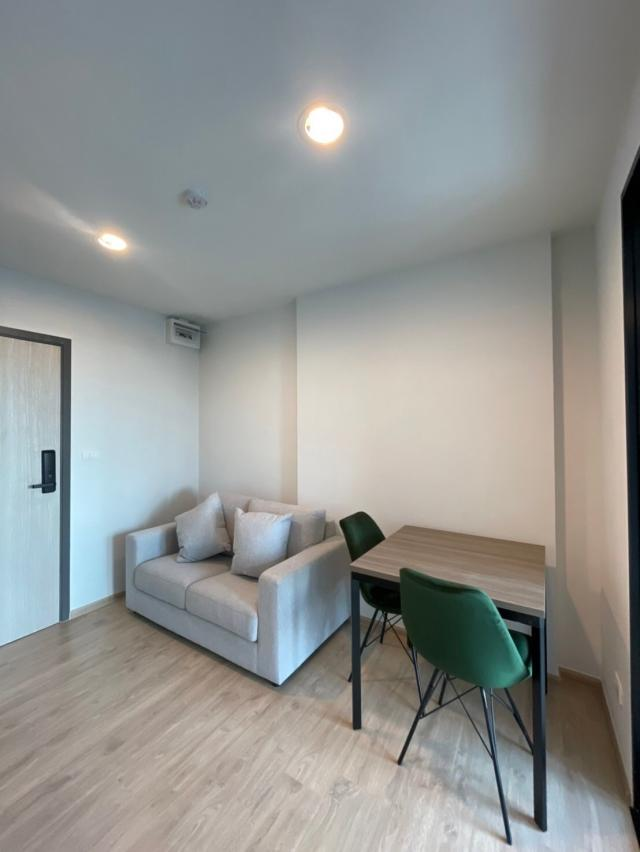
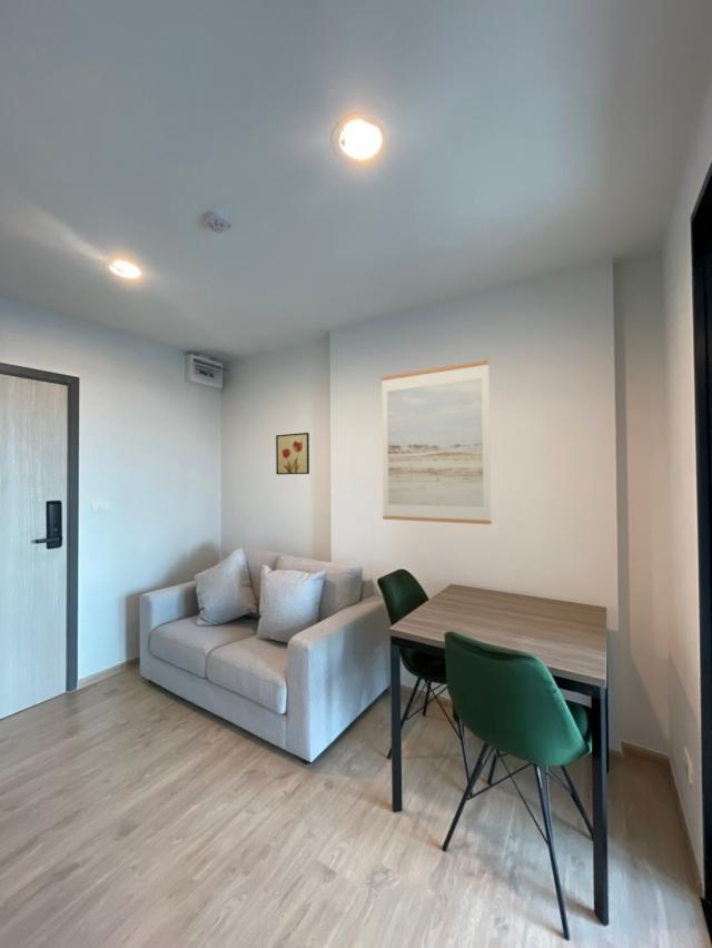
+ wall art (432, 445)
+ wall art (293, 454)
